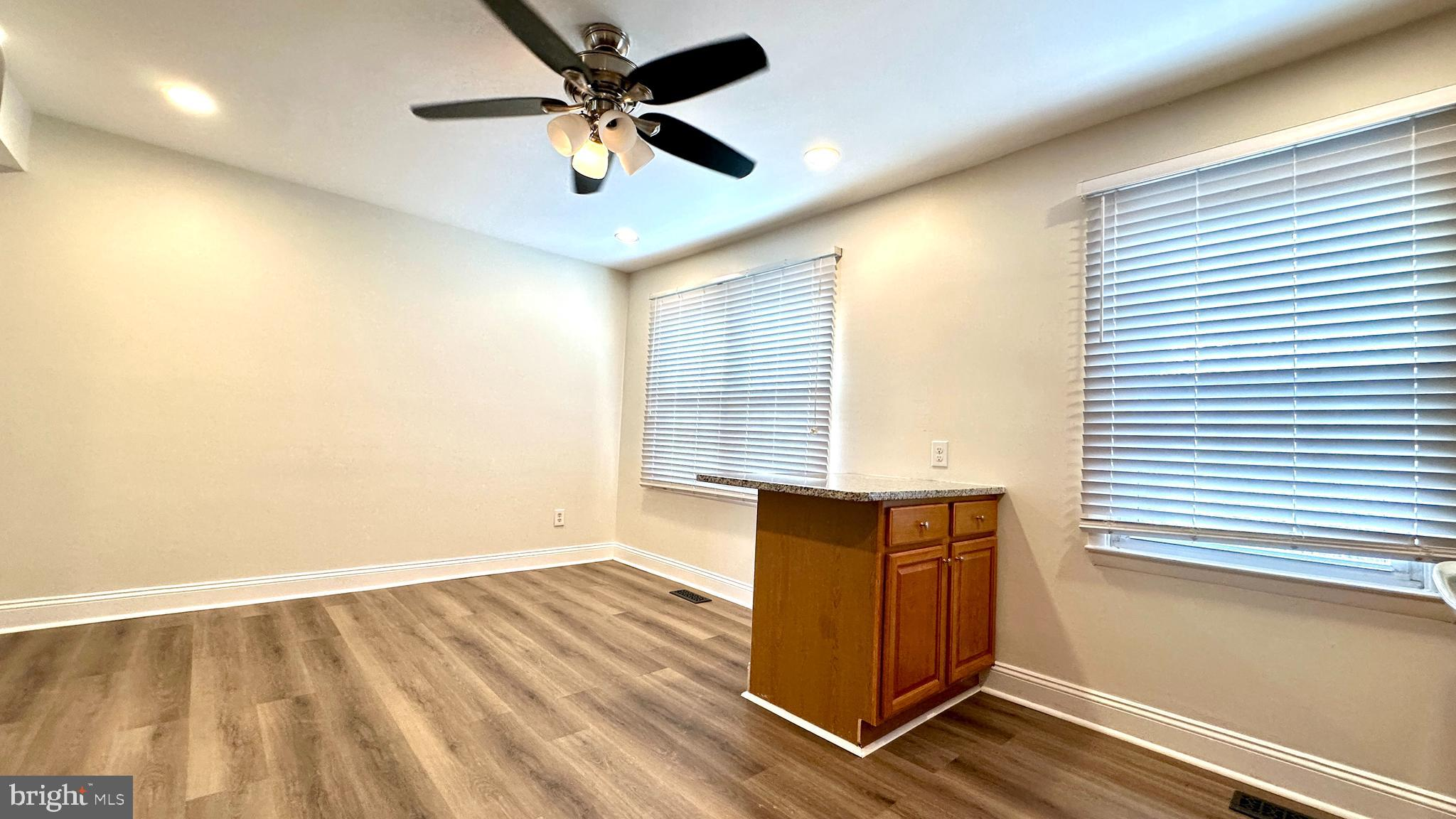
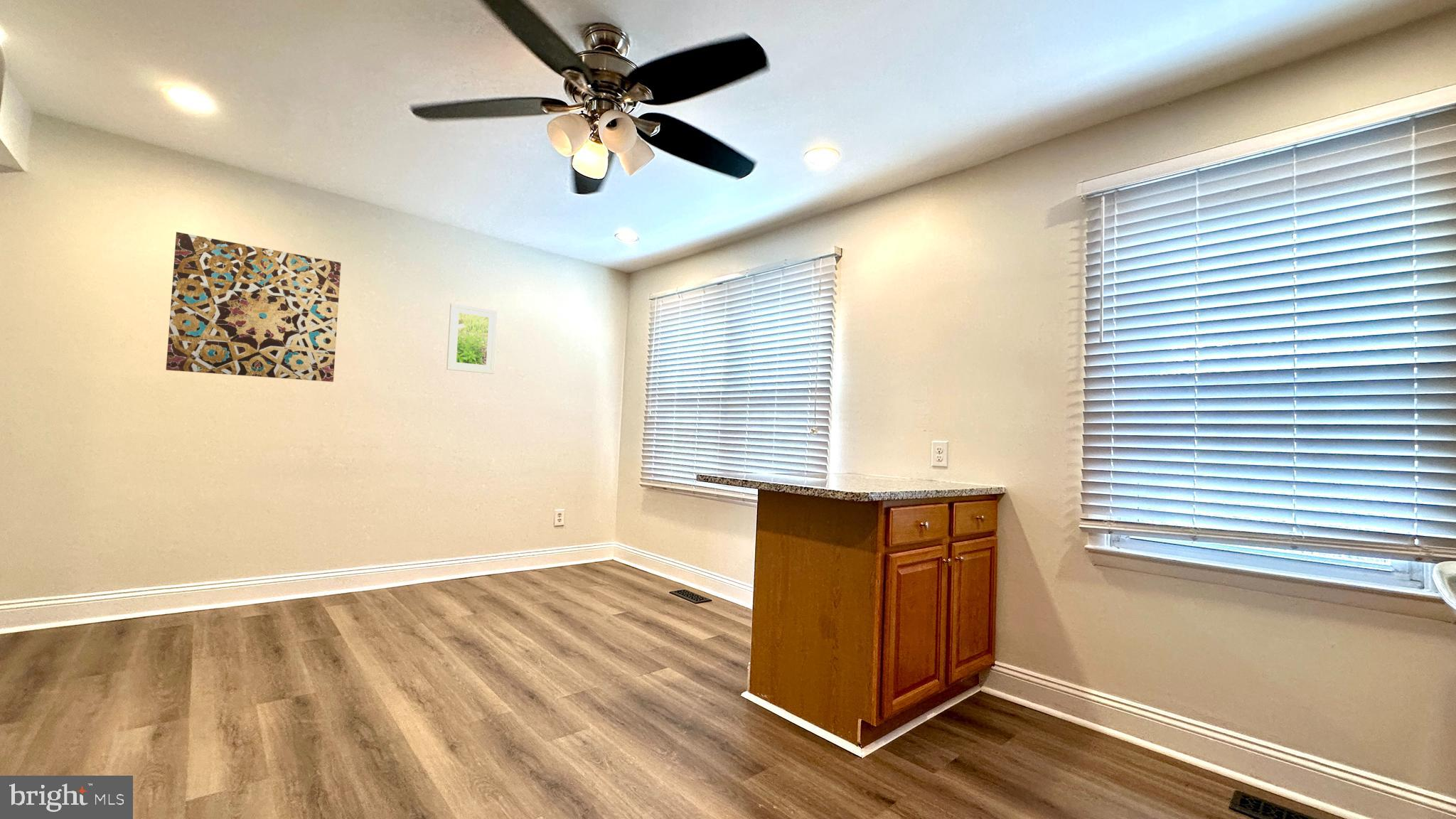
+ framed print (472, 339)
+ wall art (260, 312)
